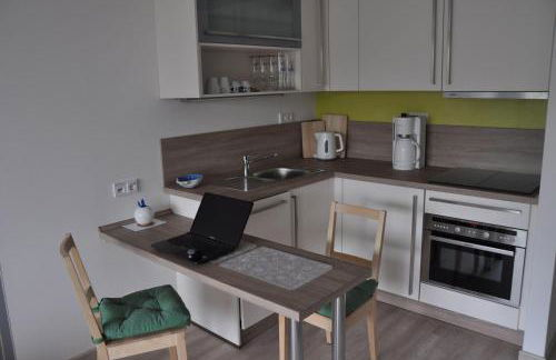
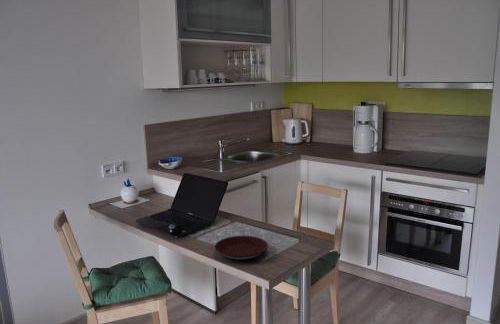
+ plate (241, 248)
